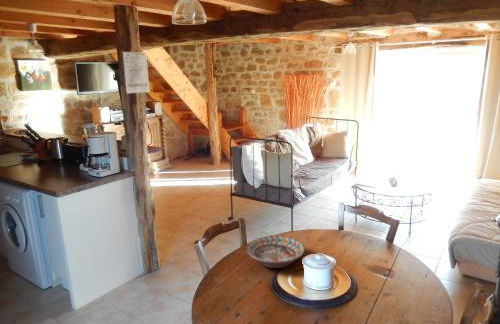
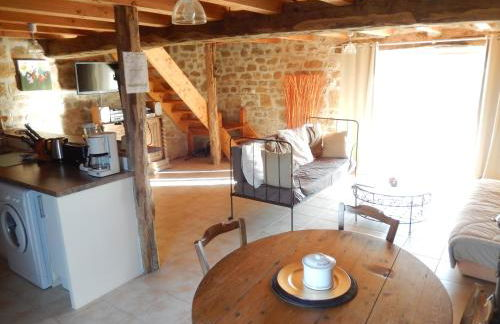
- decorative bowl (275, 254)
